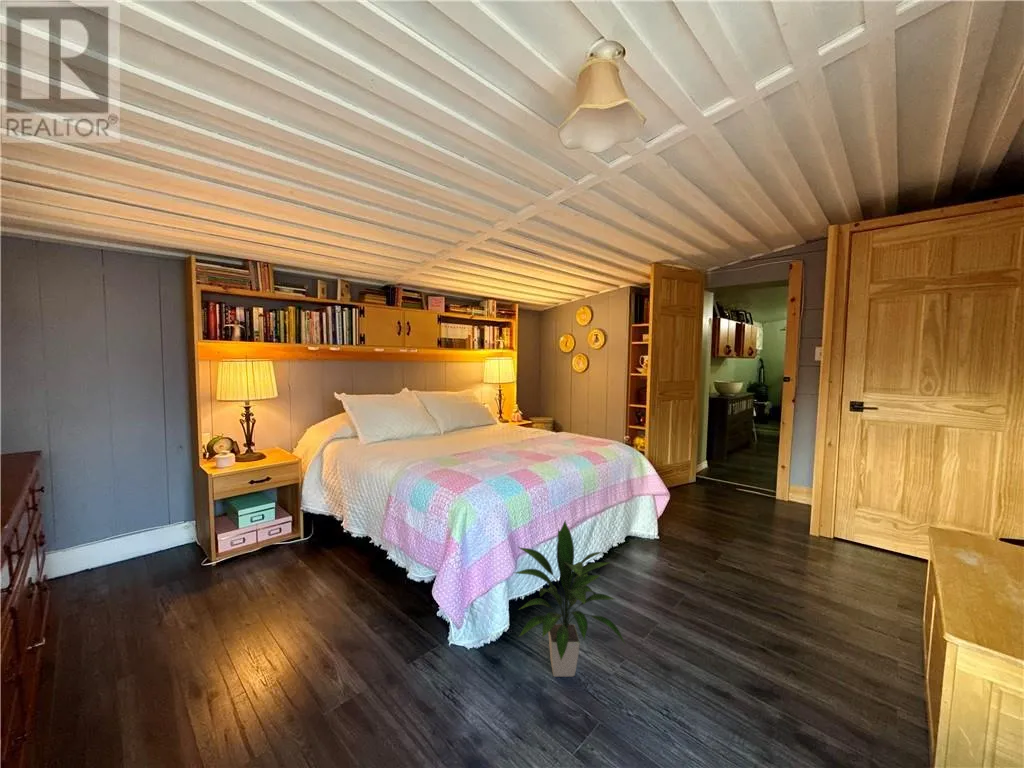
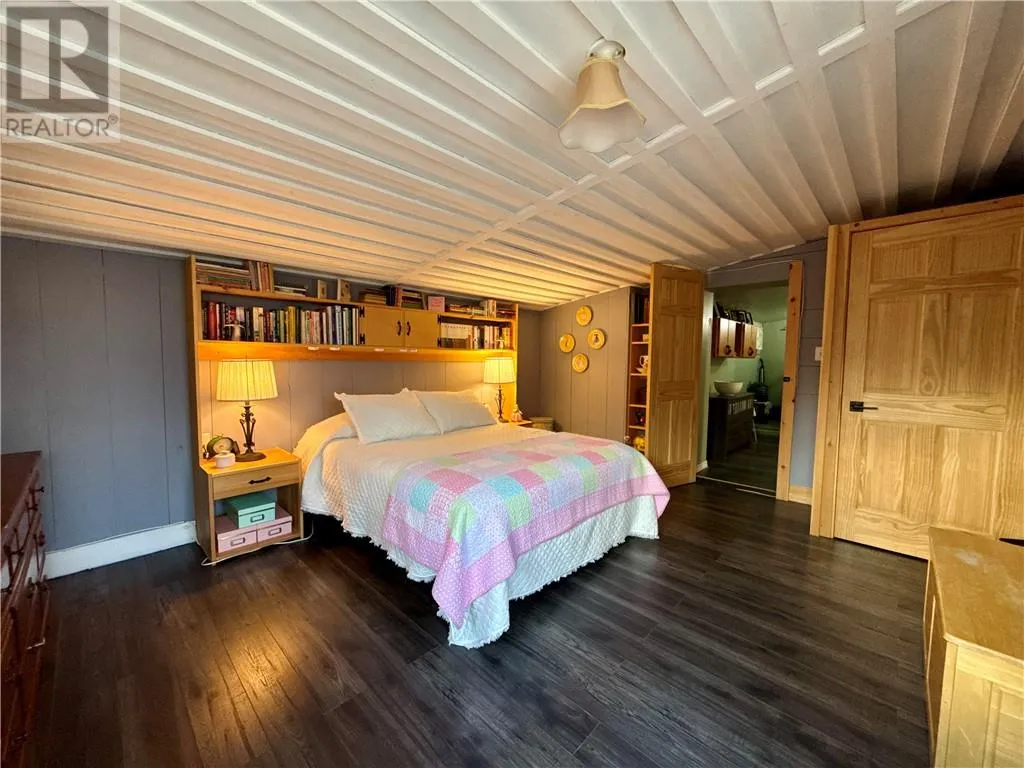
- indoor plant (569, 602)
